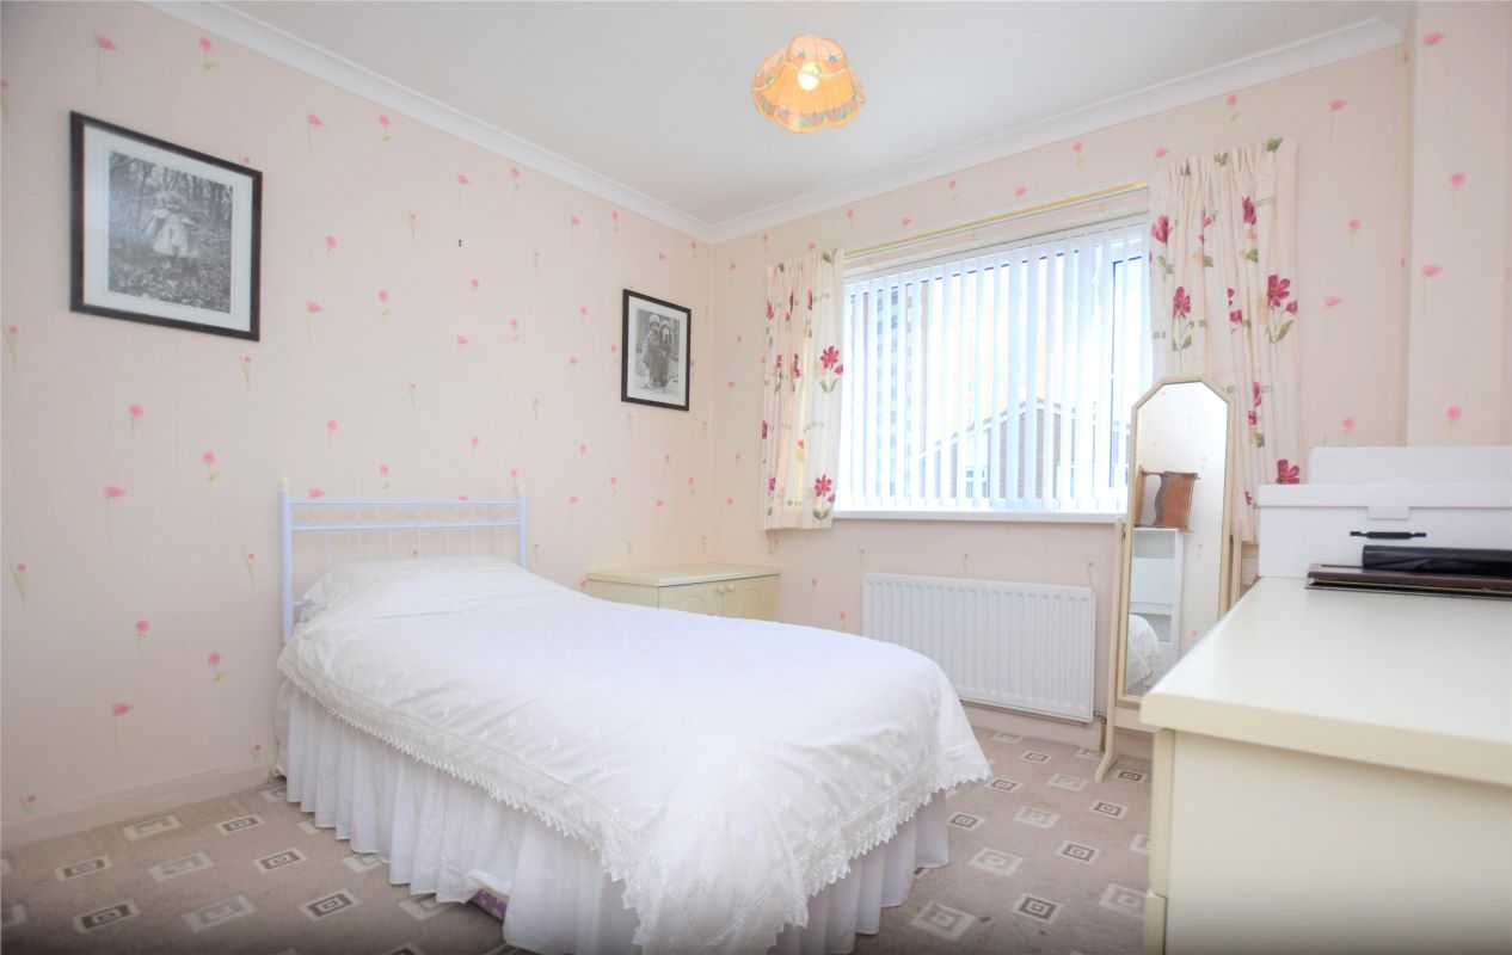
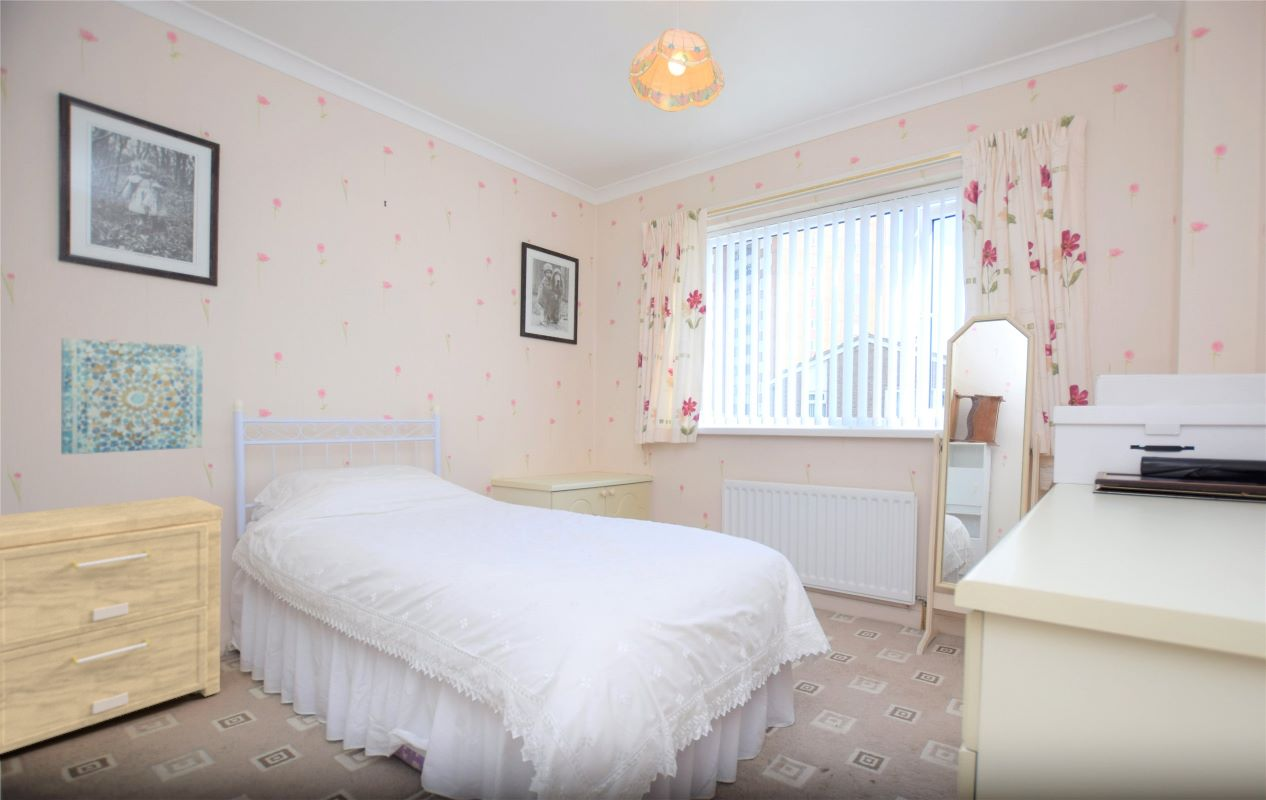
+ side table (98, 613)
+ wall art (136, 396)
